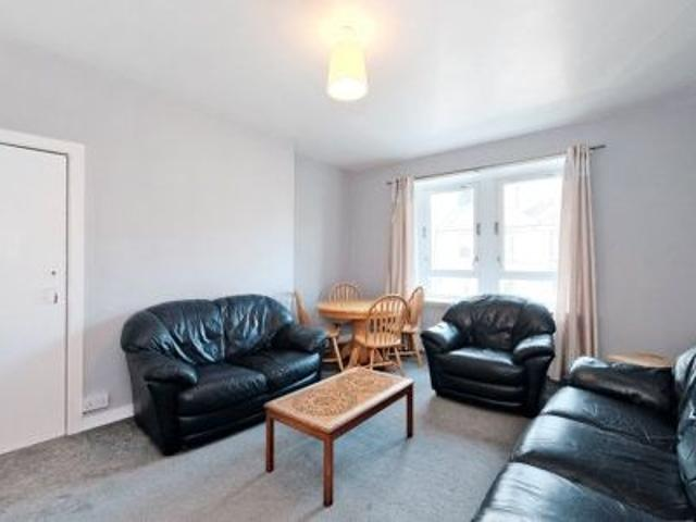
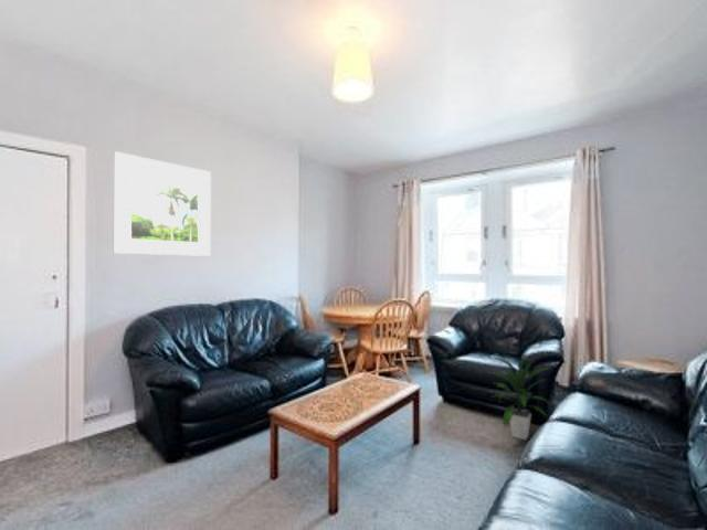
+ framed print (167, 208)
+ indoor plant (517, 393)
